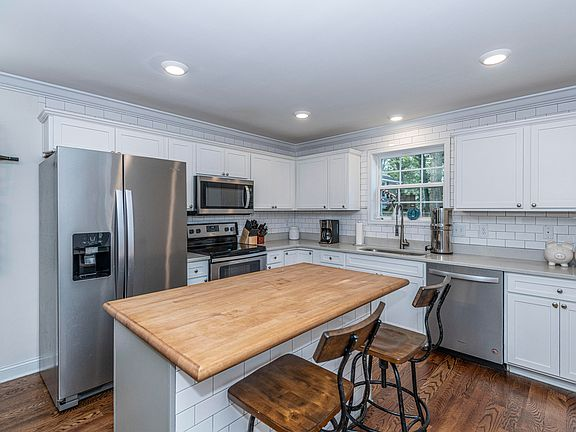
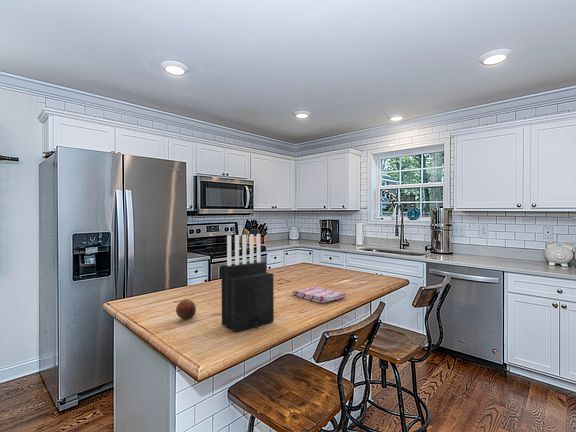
+ knife block (249, 279)
+ dish towel (318, 292)
+ apple (186, 309)
